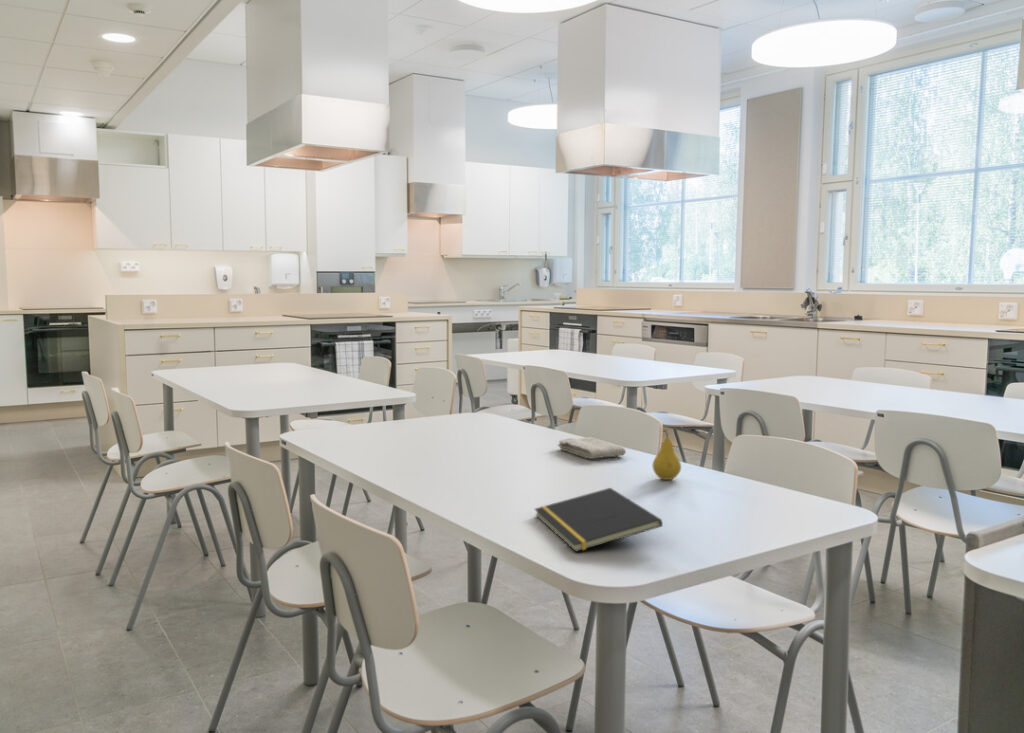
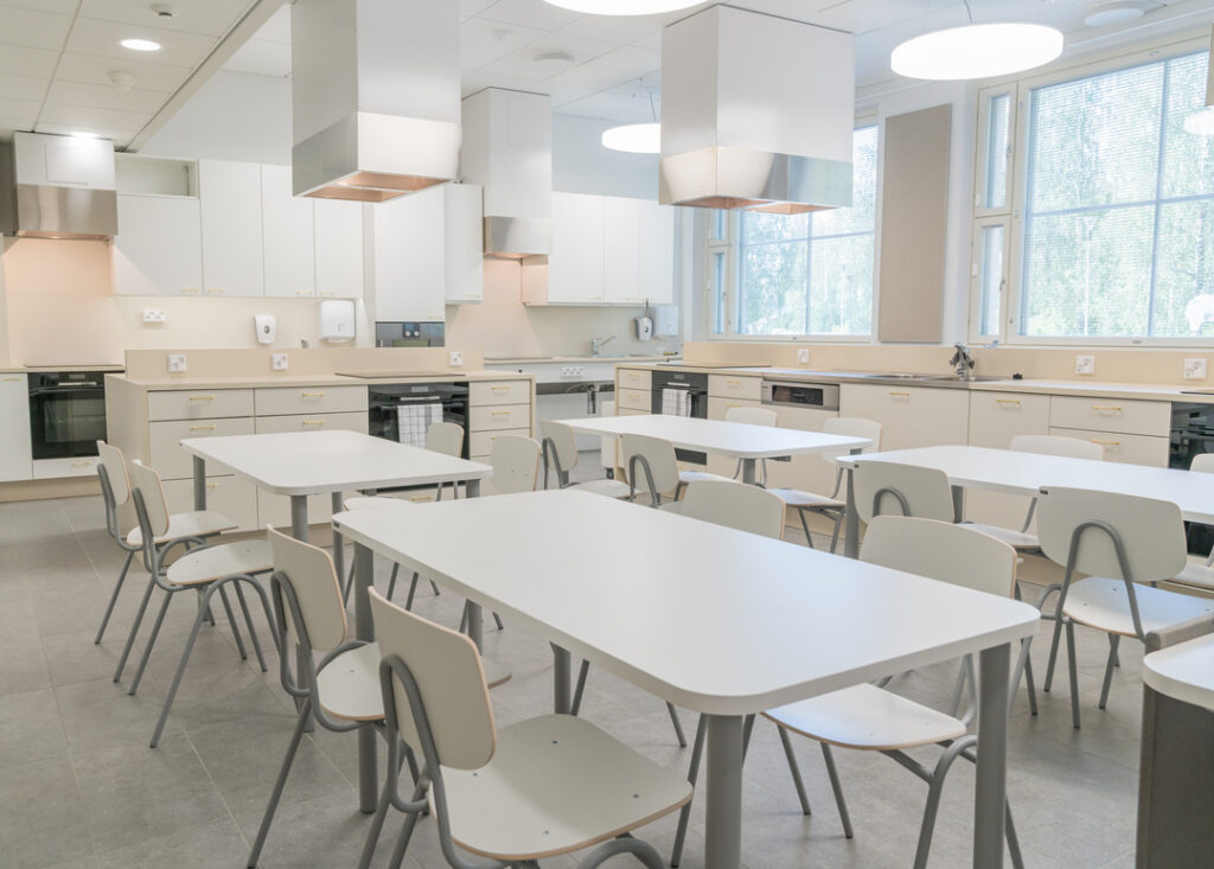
- fruit (667, 453)
- notepad (594, 517)
- washcloth (590, 446)
